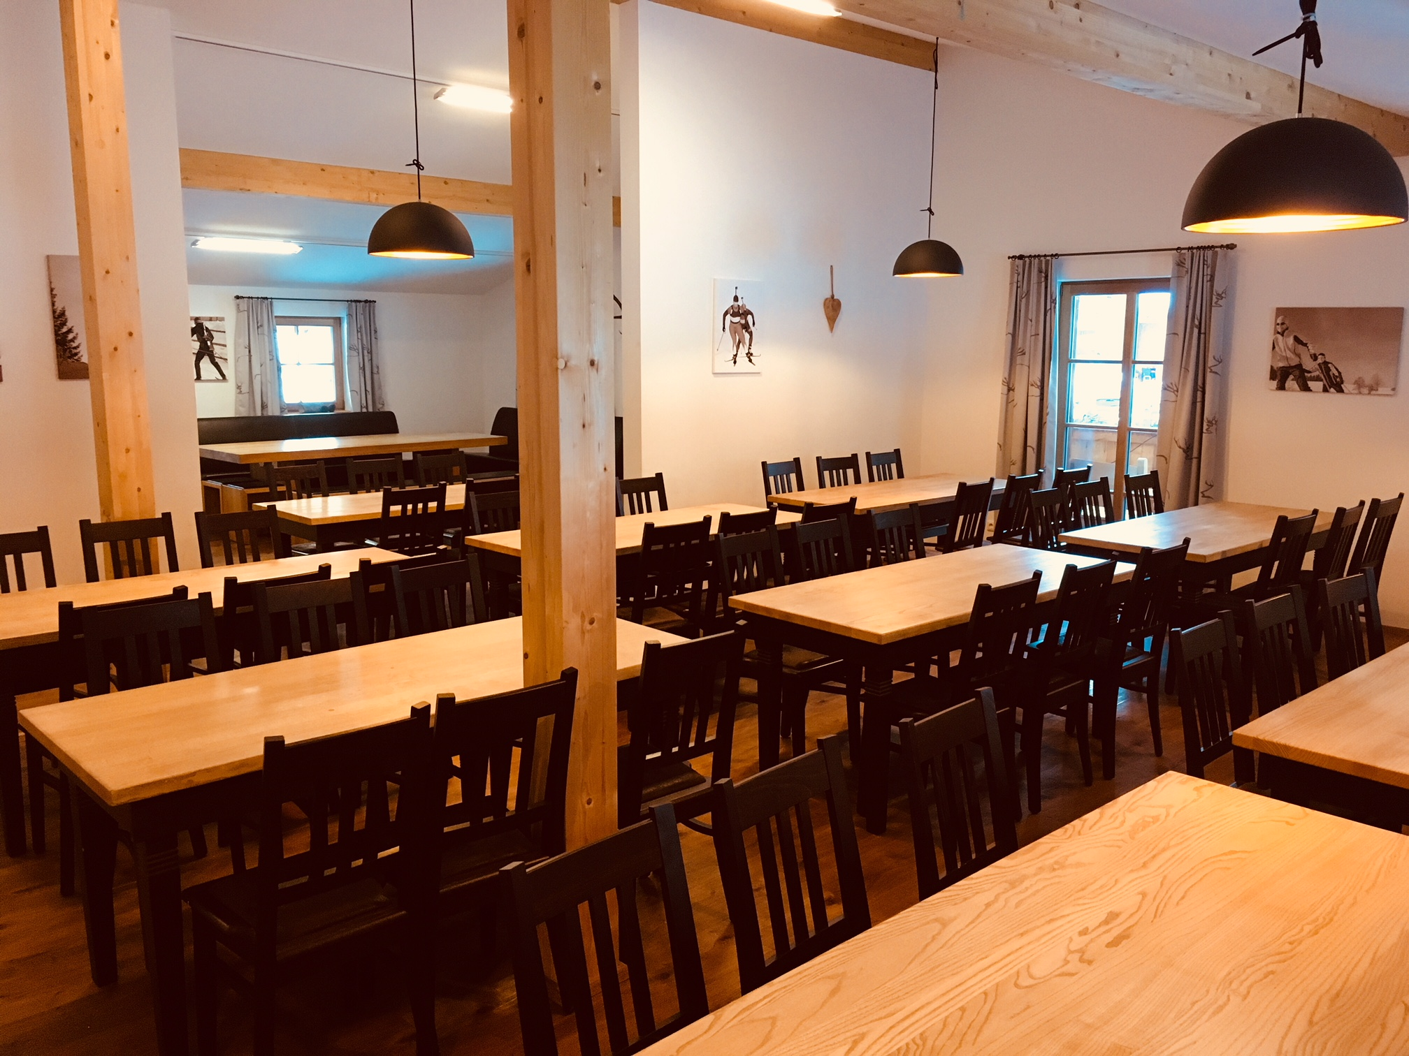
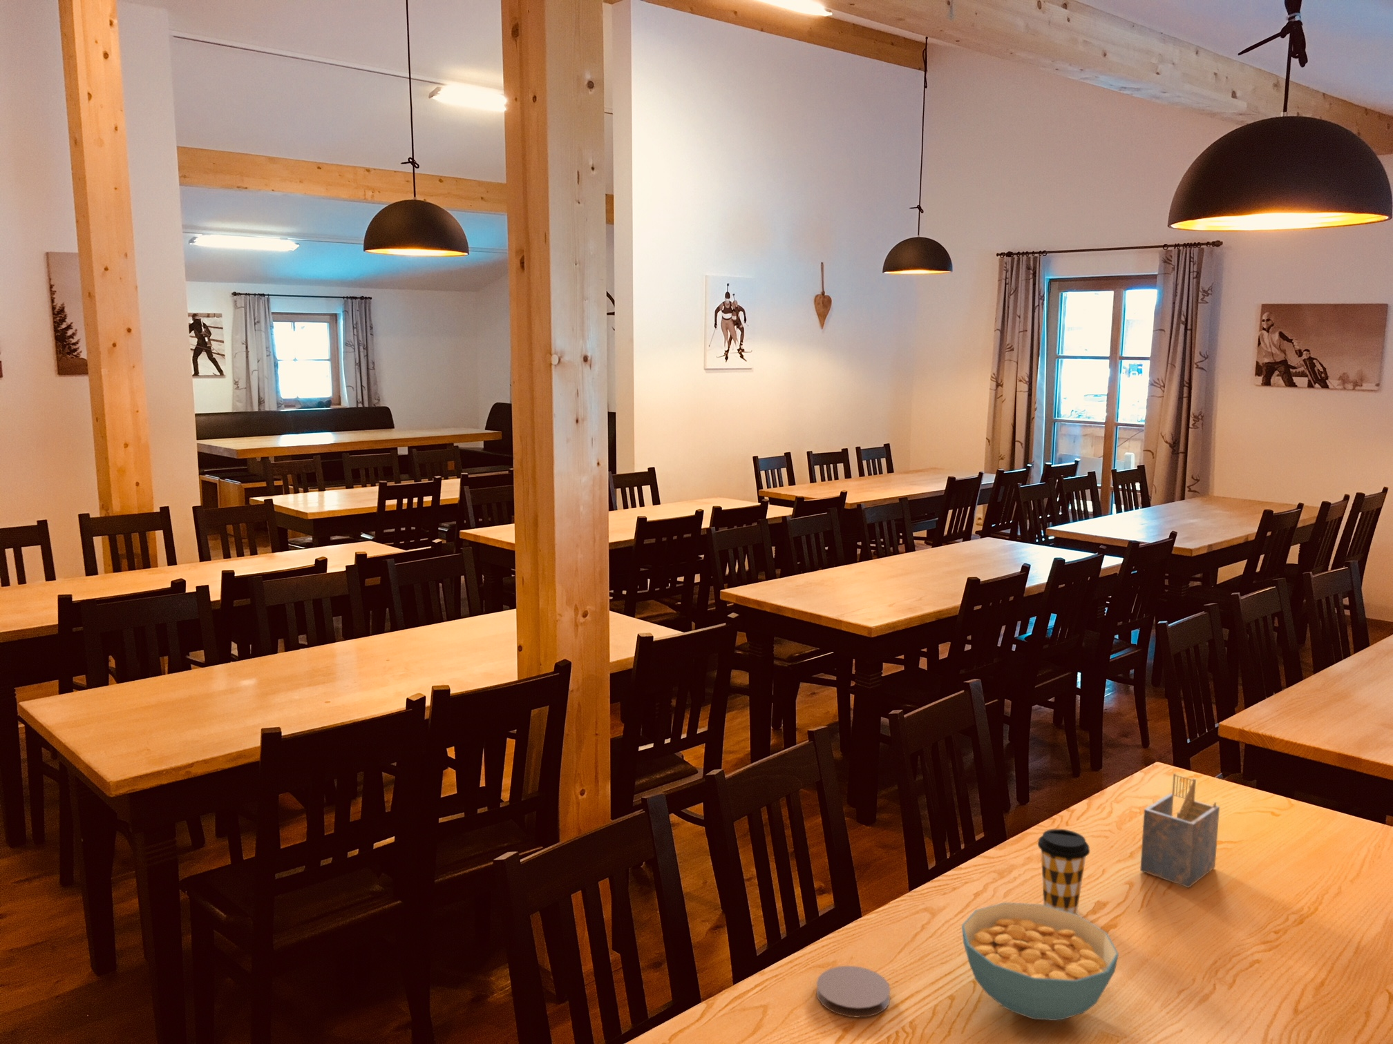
+ coffee cup (1062, 873)
+ cereal bowl (1037, 973)
+ coaster (852, 990)
+ napkin holder (1180, 827)
